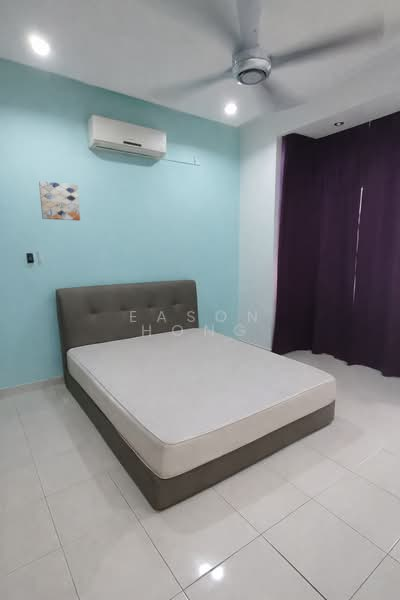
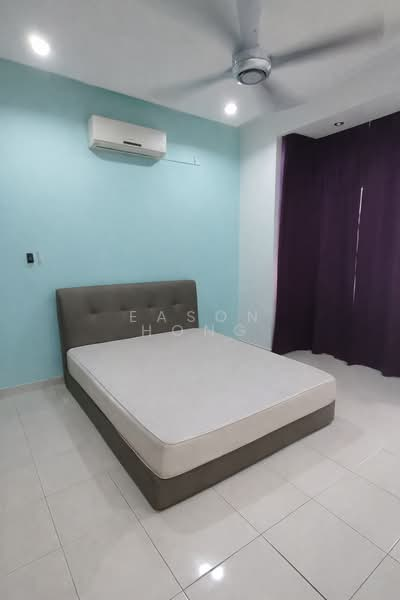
- wall art (60, 201)
